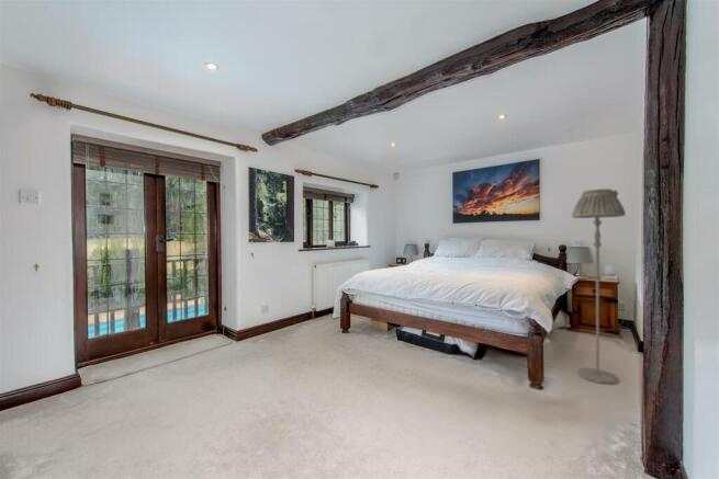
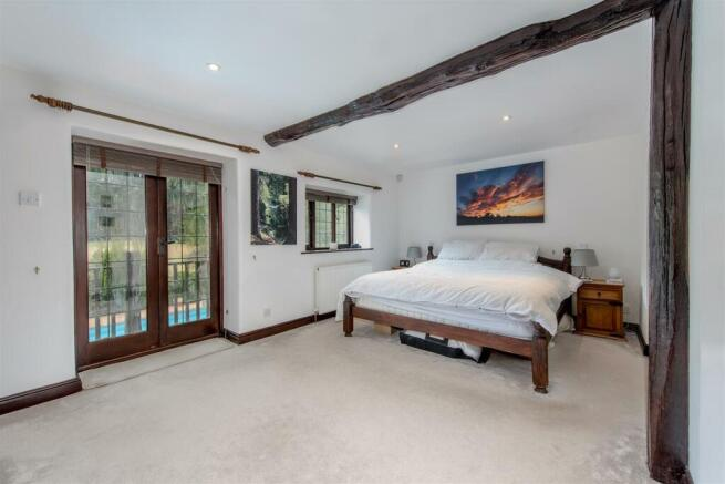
- floor lamp (597, 283)
